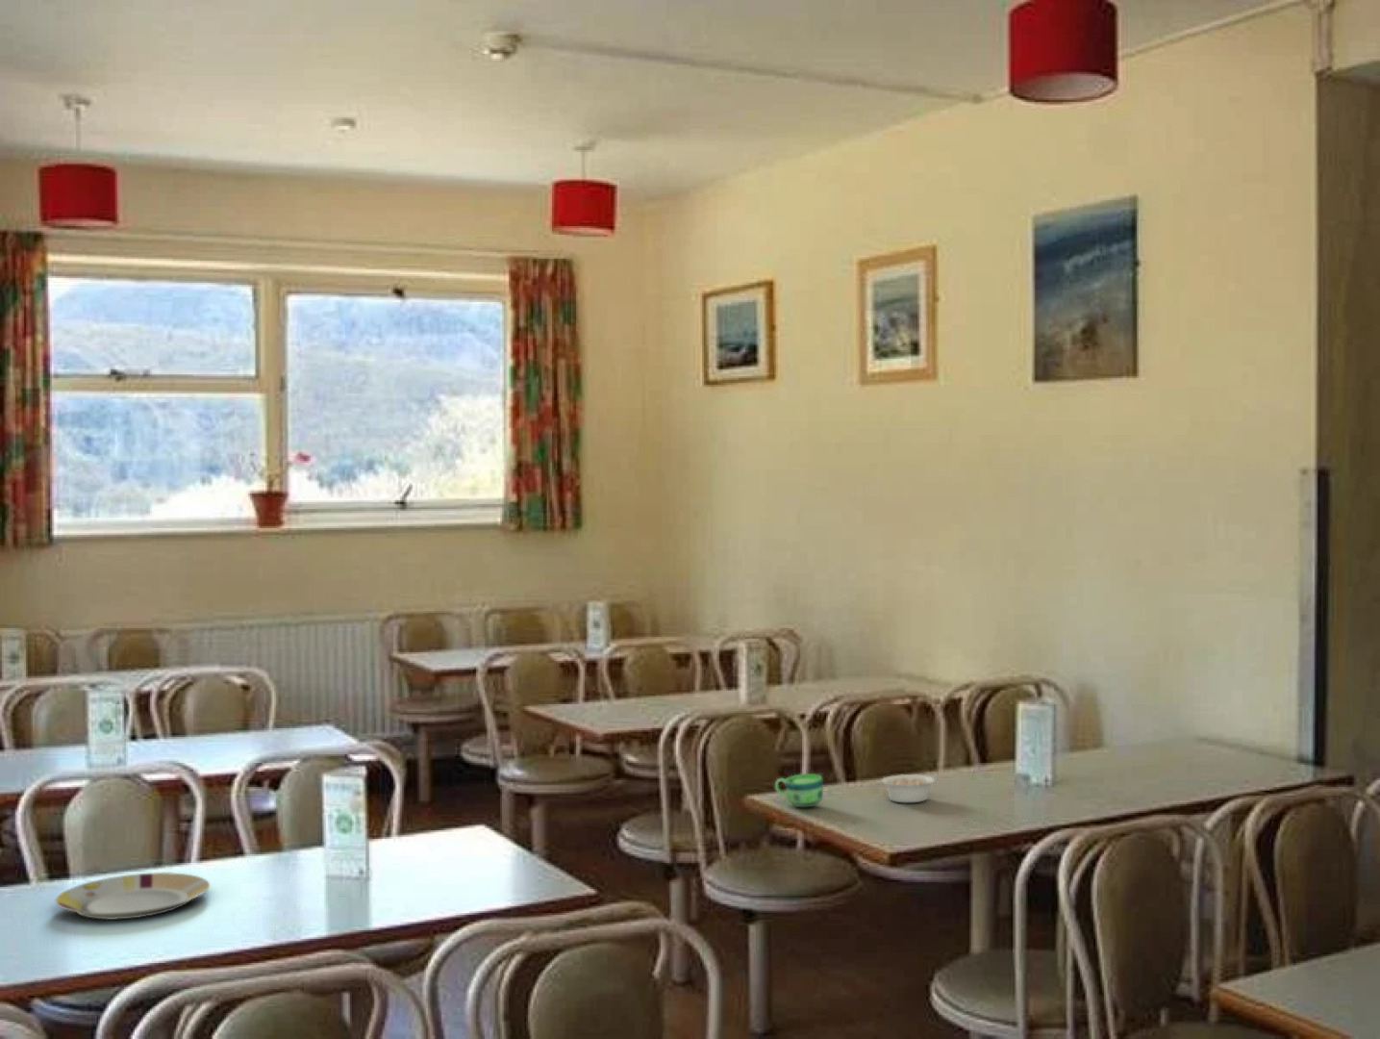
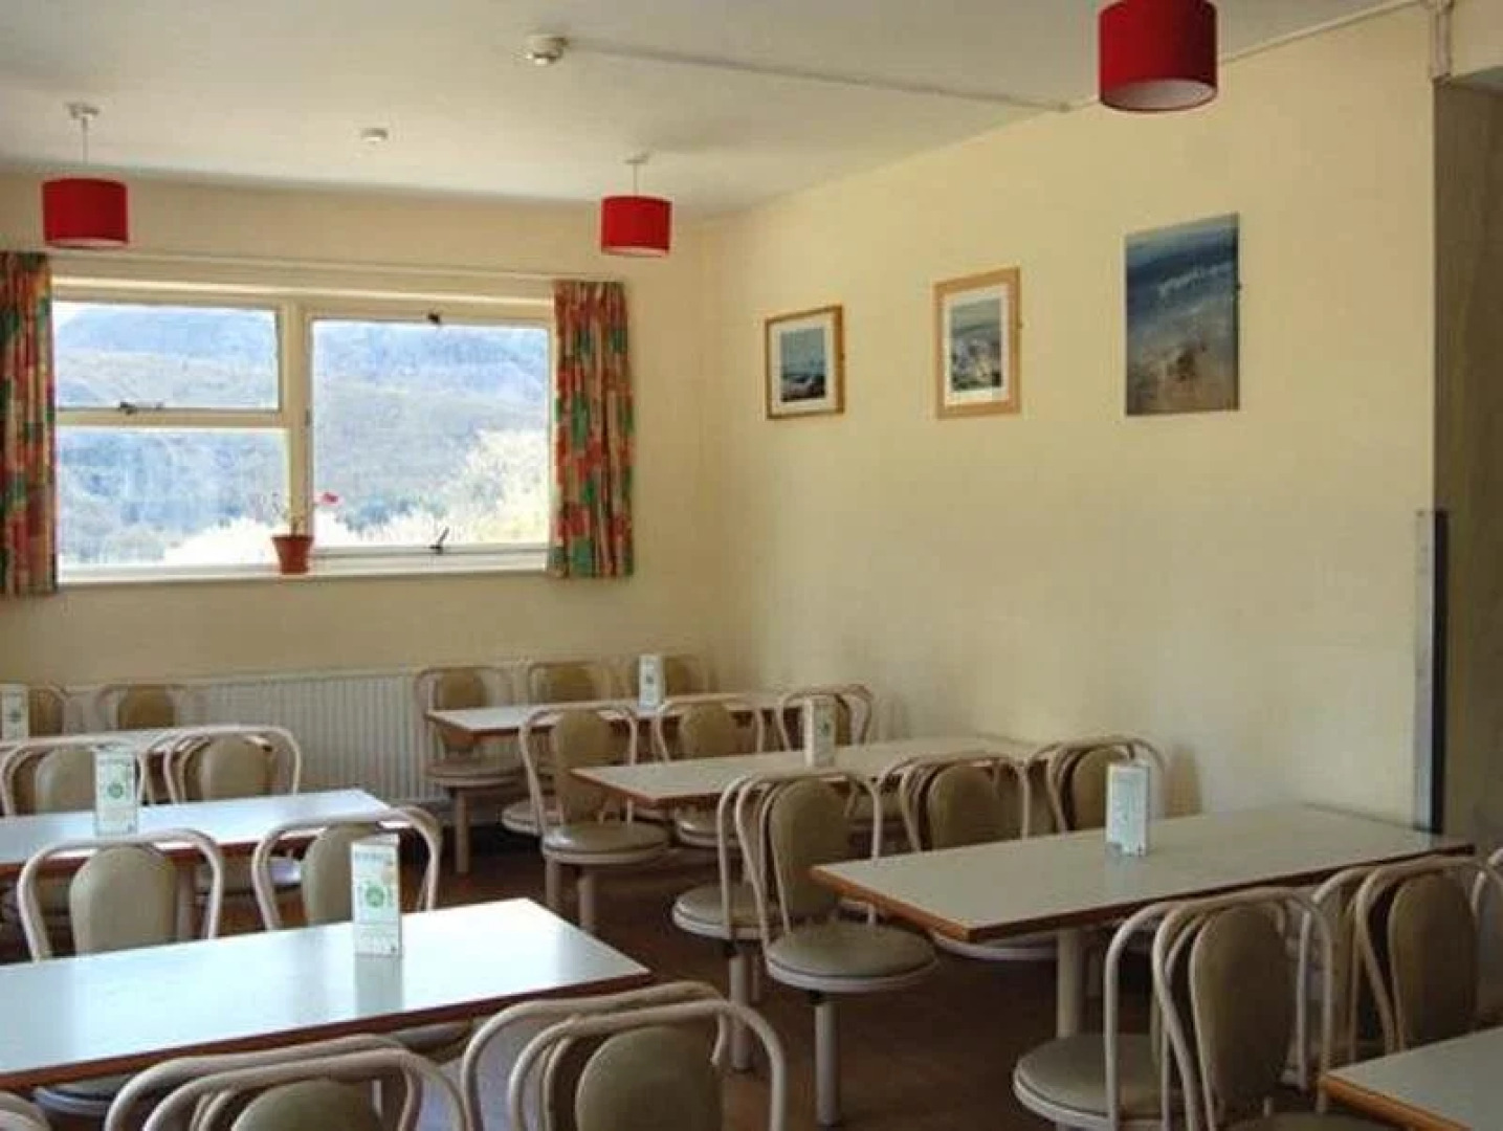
- legume (910, 787)
- cup (799, 791)
- plate (134, 897)
